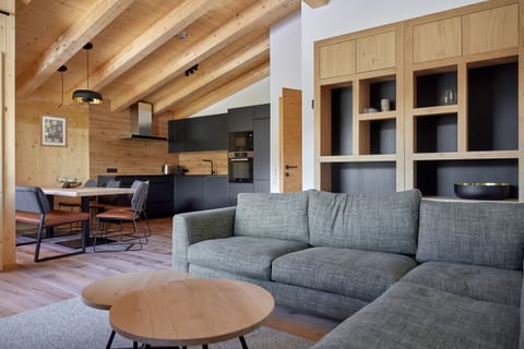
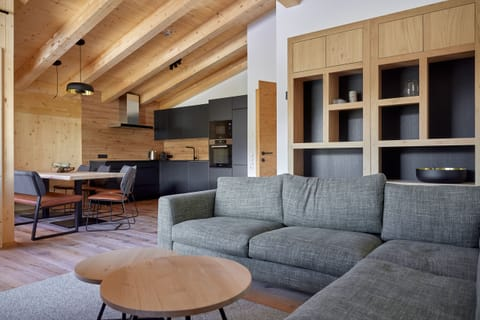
- wall art (53, 131)
